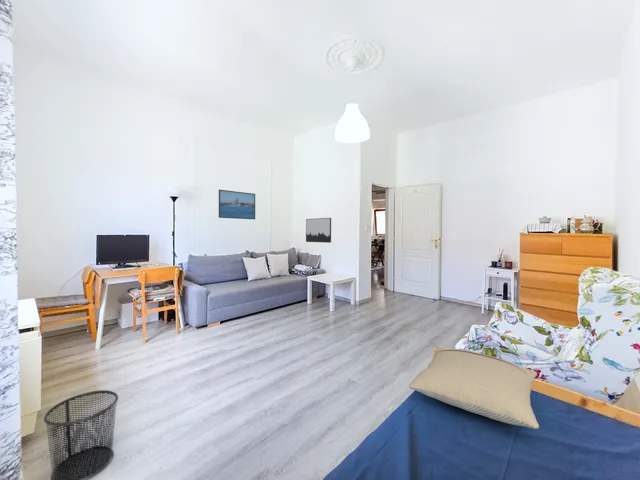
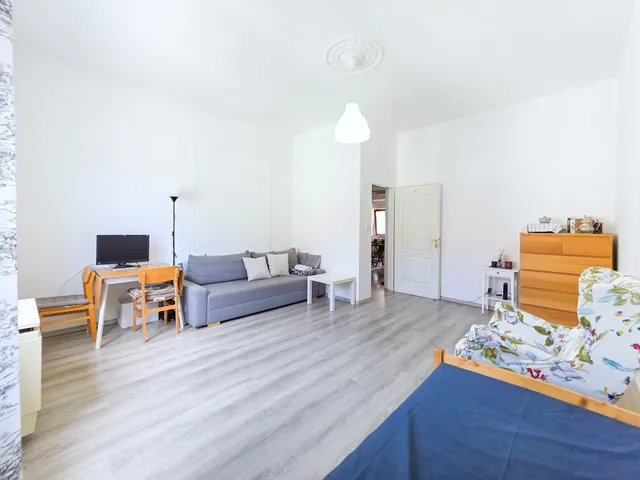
- pillow (474, 379)
- wall art (318, 230)
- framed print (237, 205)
- waste bin (83, 435)
